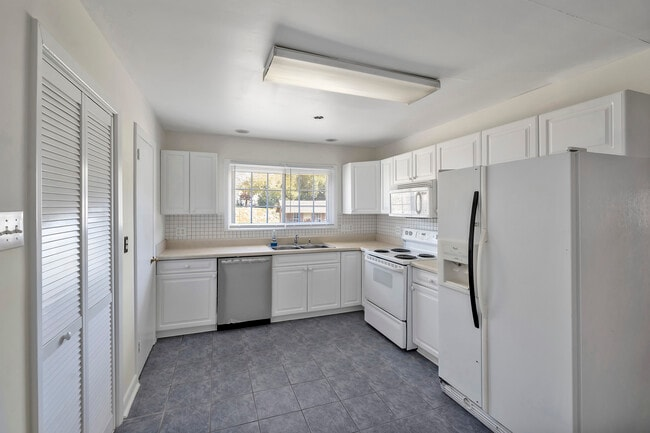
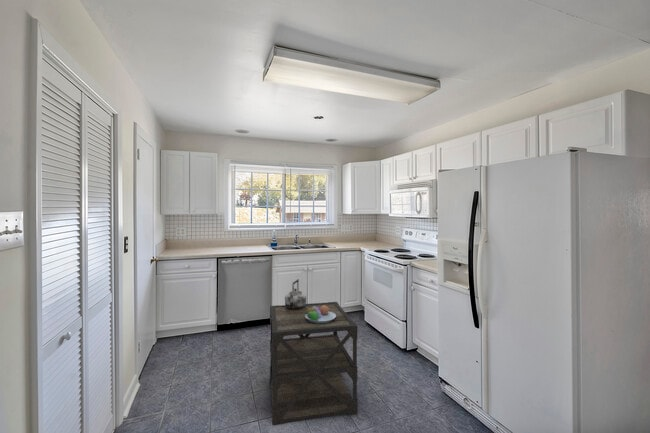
+ kettle (294, 293)
+ side table (309, 354)
+ fruit bowl (319, 311)
